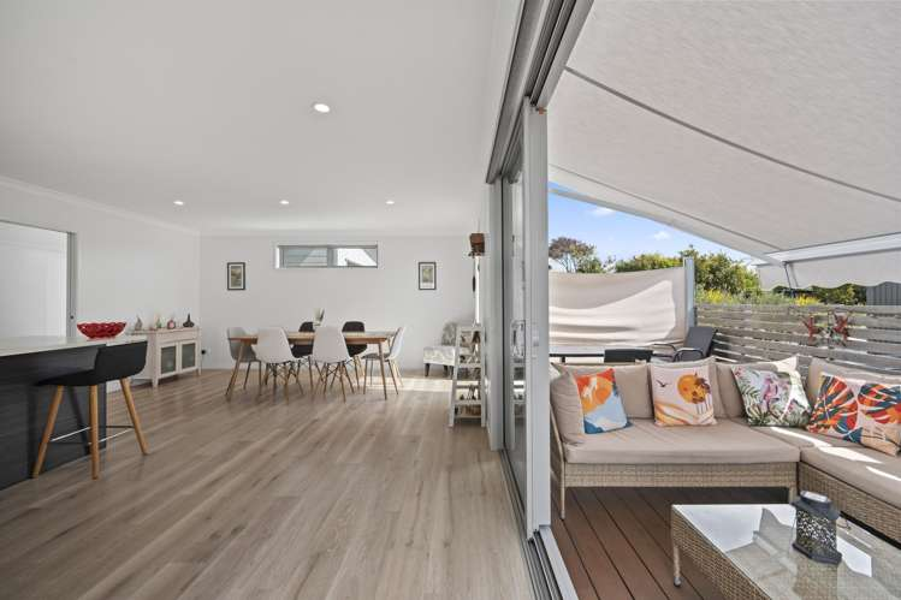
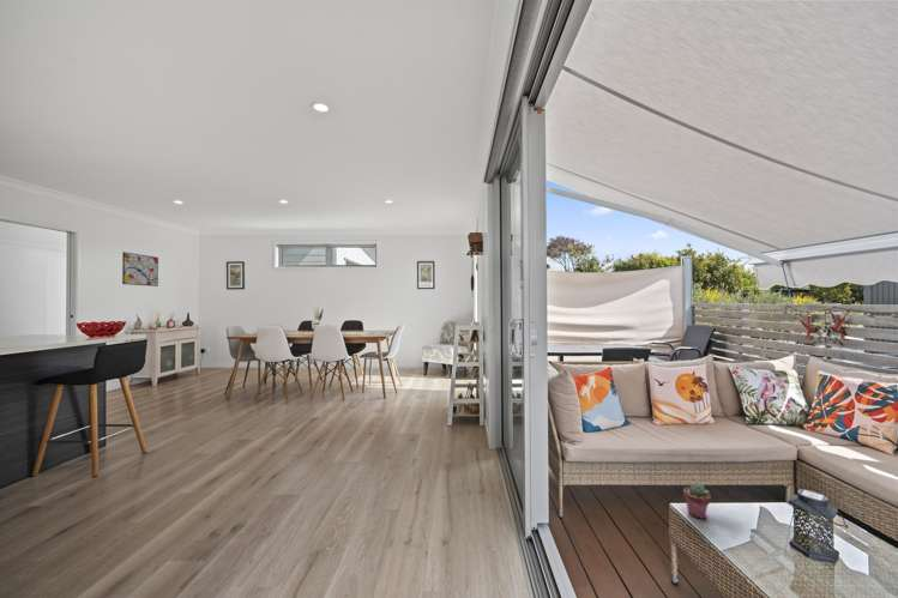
+ wall art (140, 270)
+ potted succulent (697, 499)
